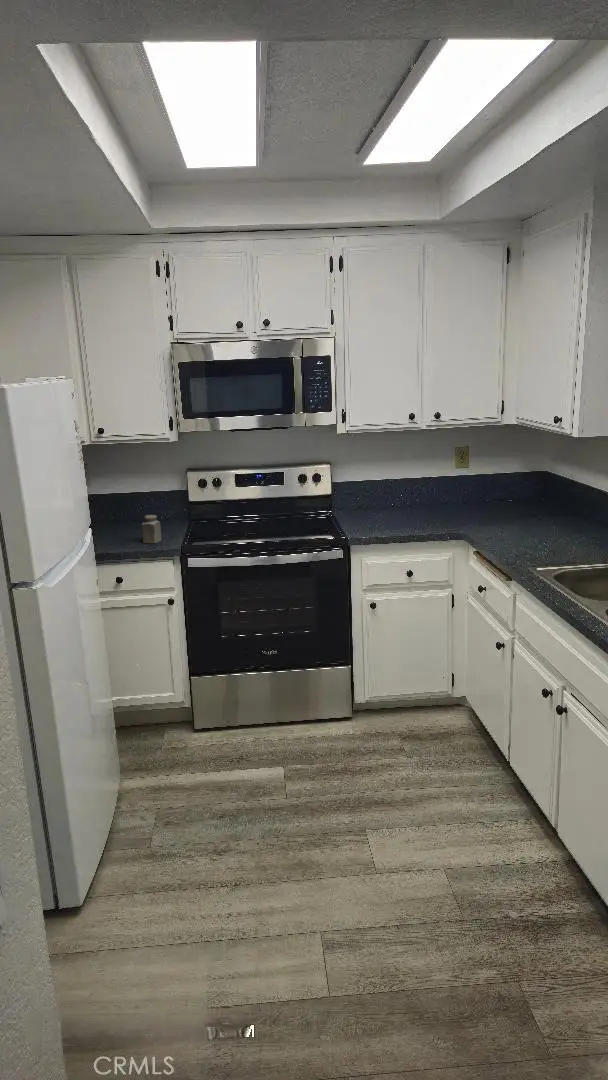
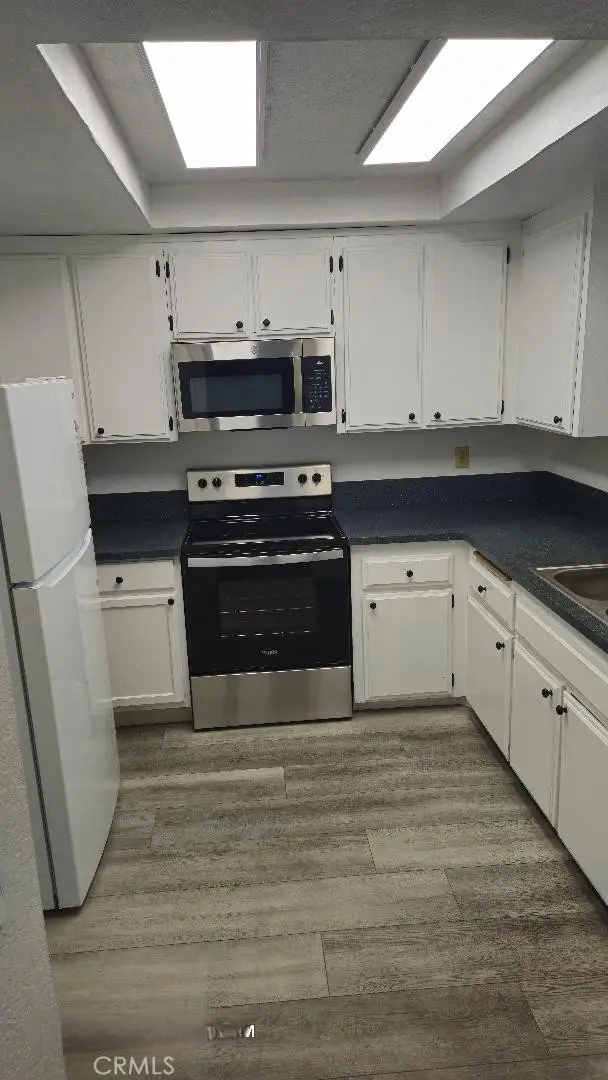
- salt shaker (151, 528)
